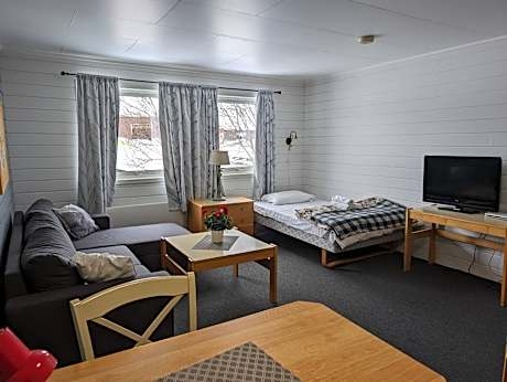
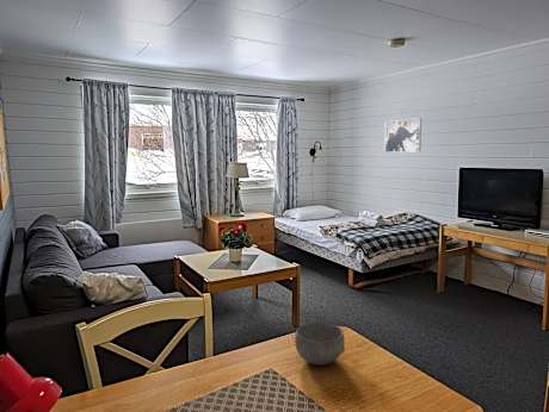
+ bowl (319, 344)
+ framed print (401, 136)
